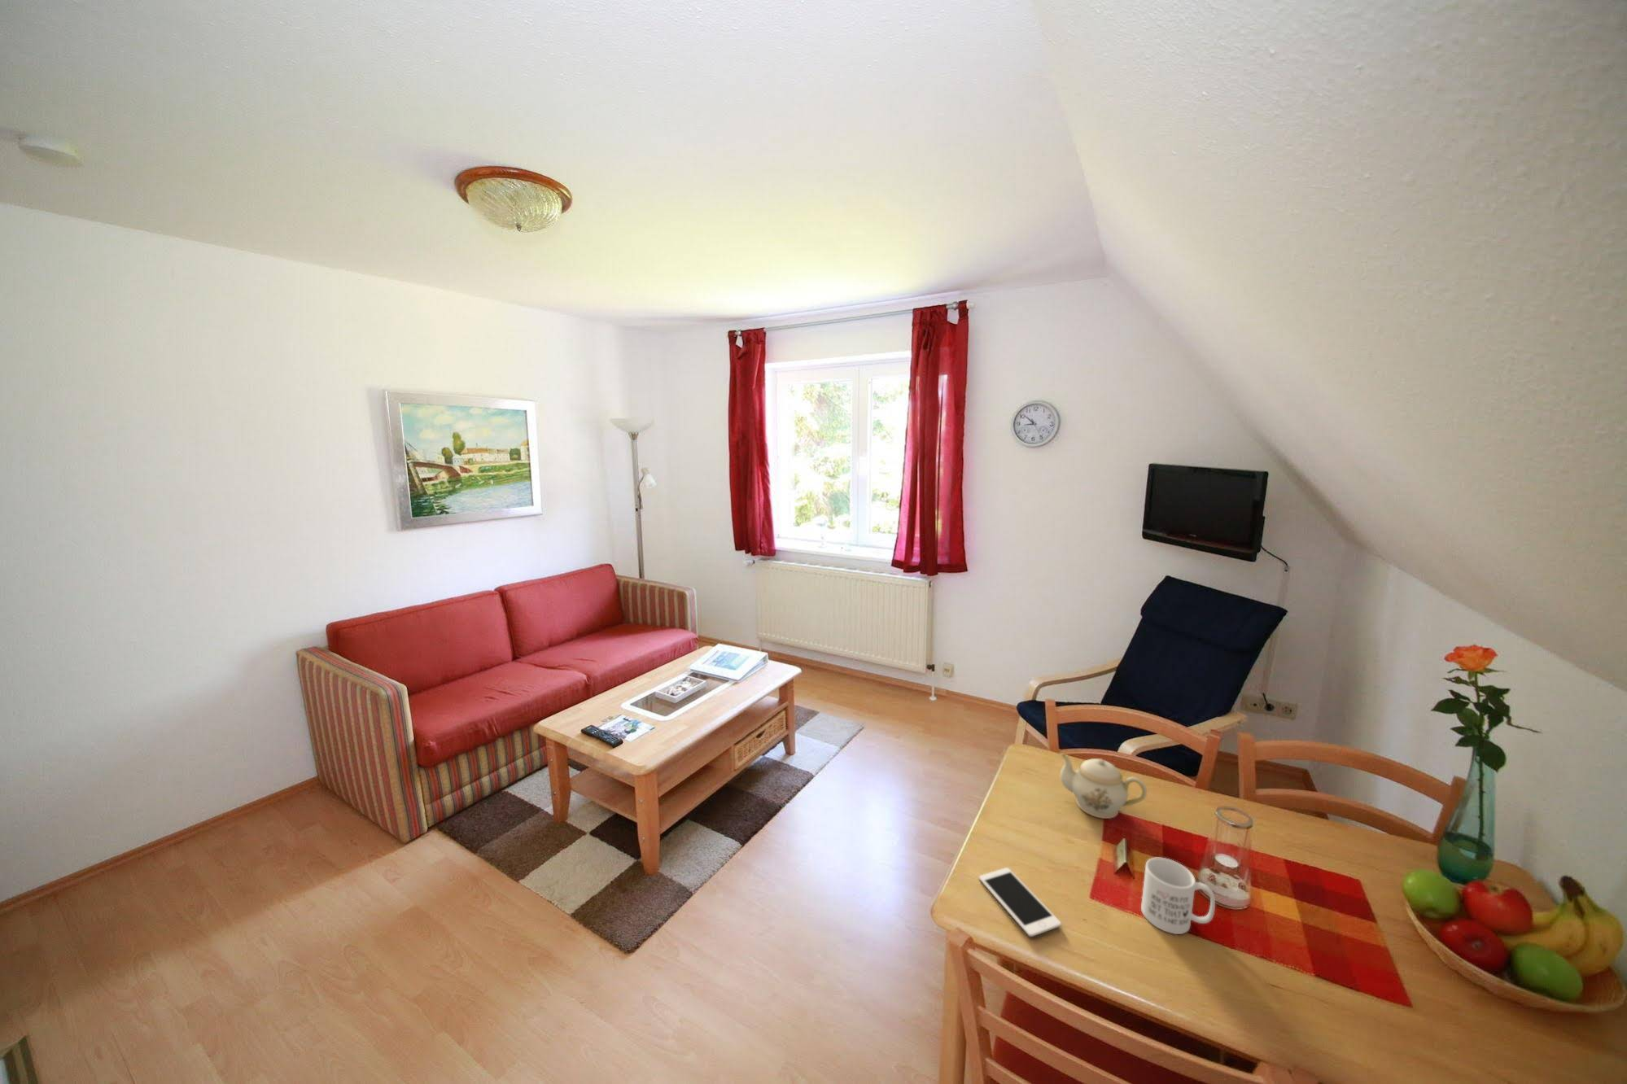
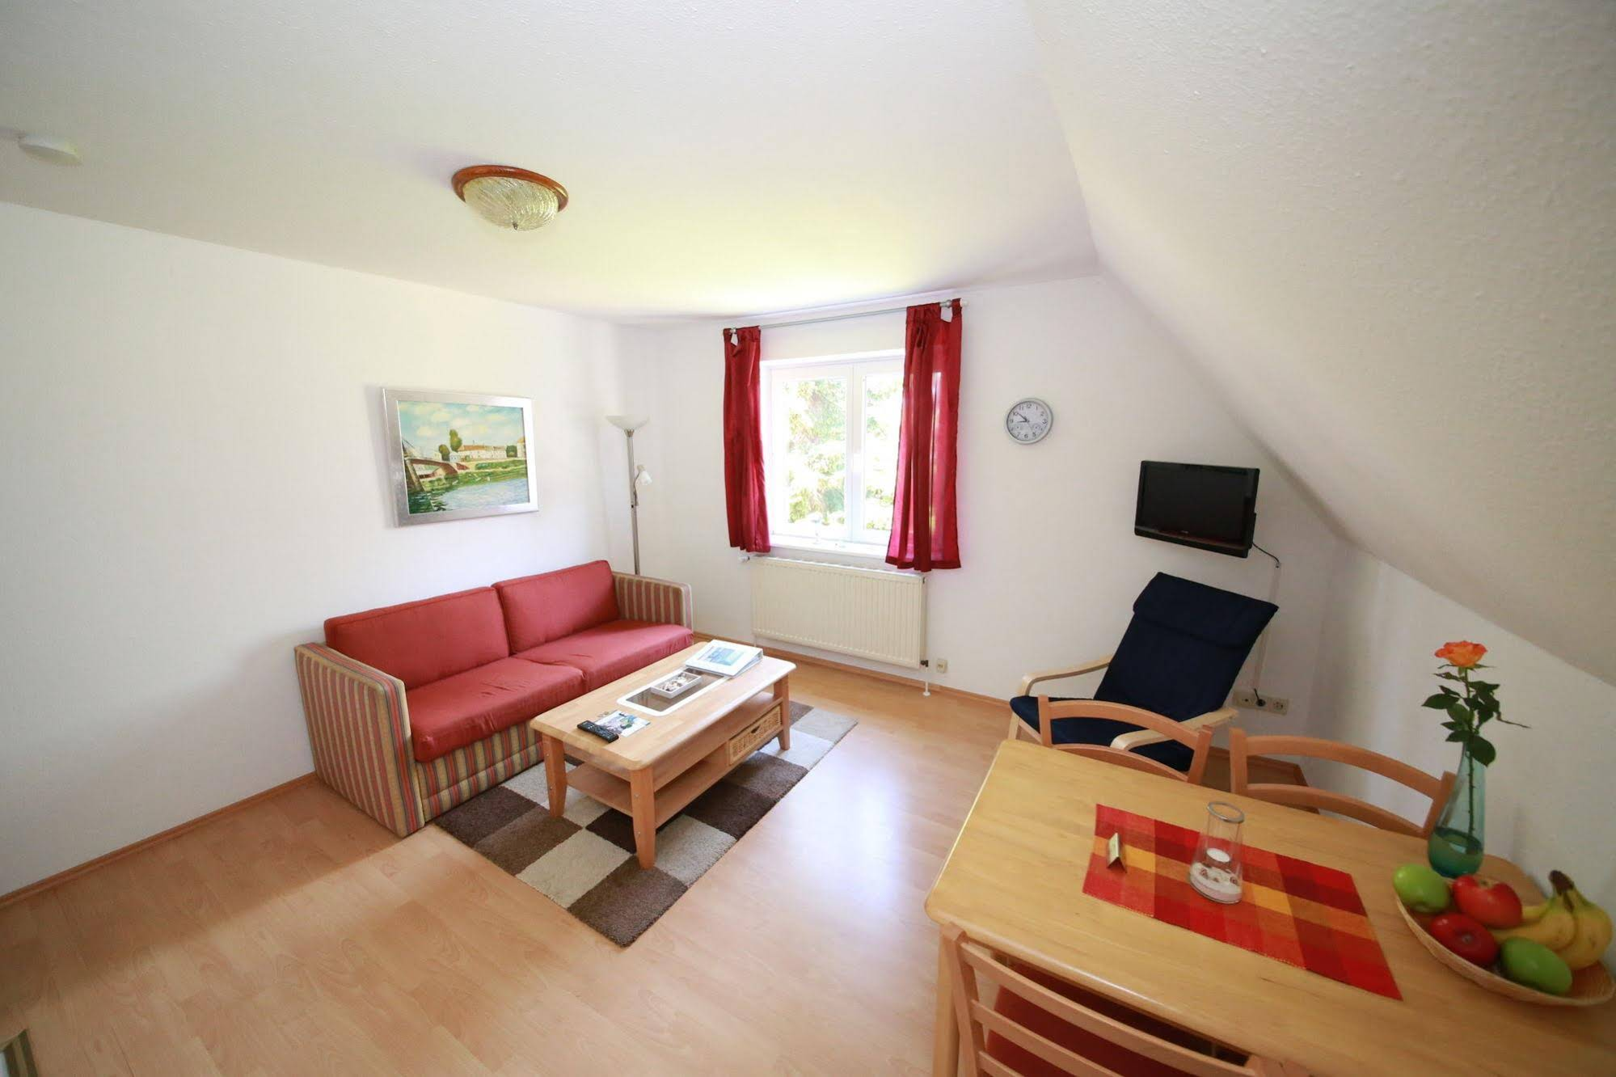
- teapot (1101, 784)
- cell phone (1017, 899)
- mug (1178, 896)
